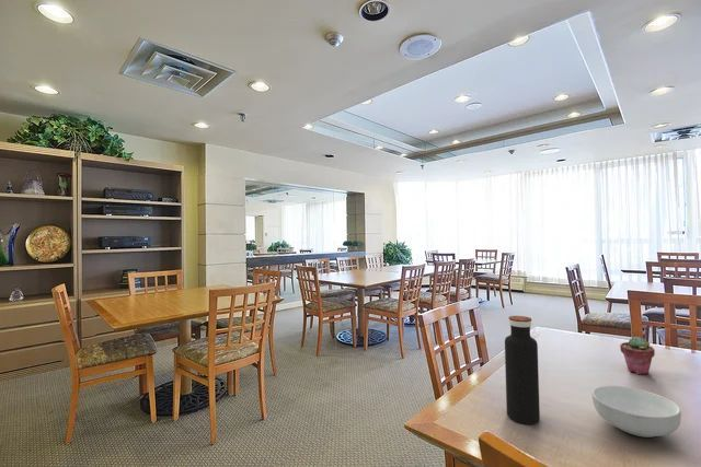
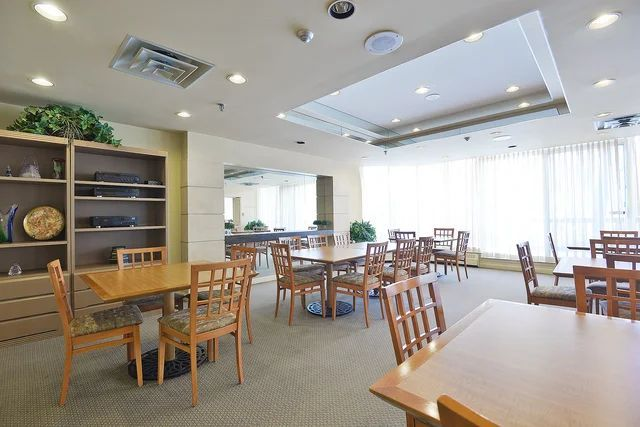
- potted succulent (636, 353)
- cereal bowl (633, 413)
- water bottle (521, 366)
